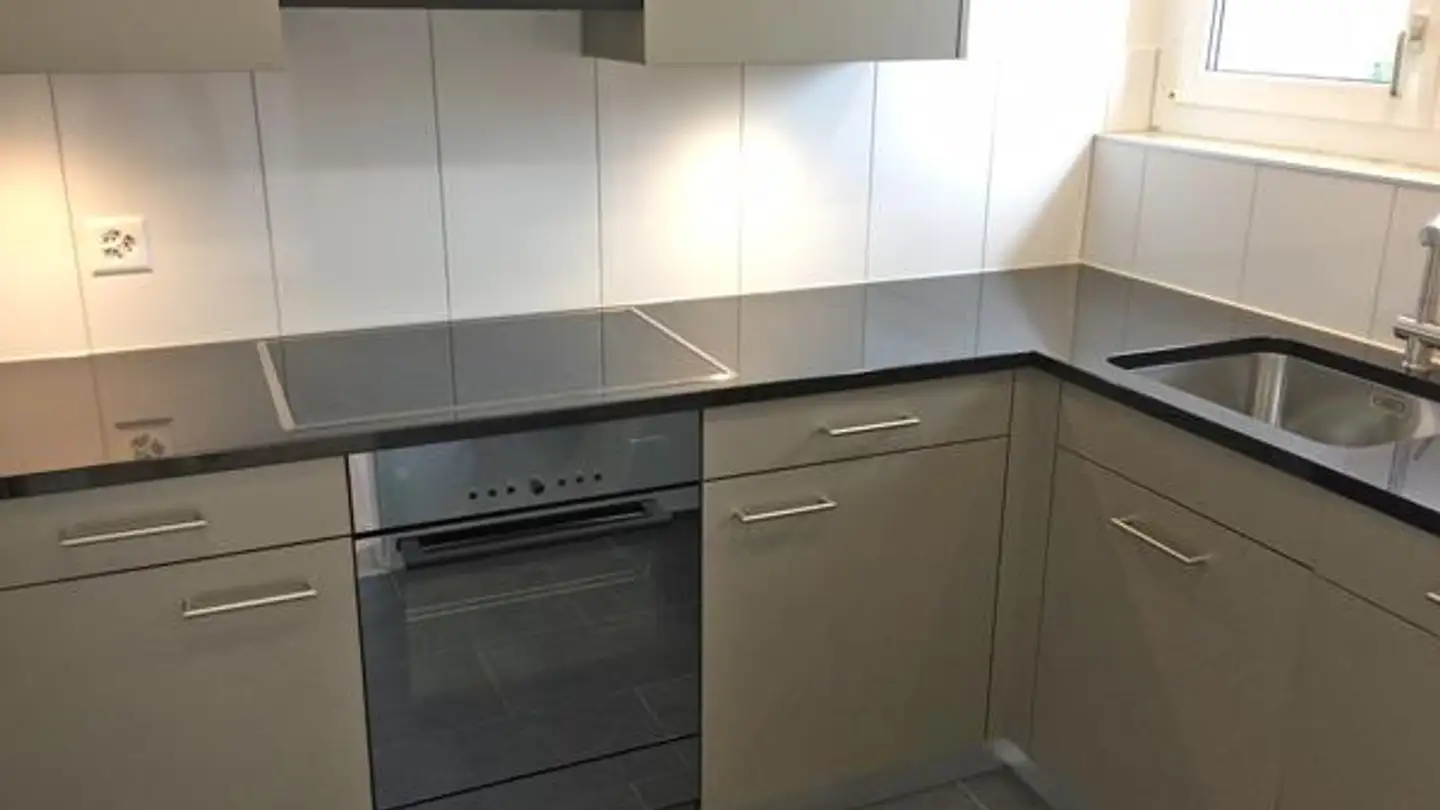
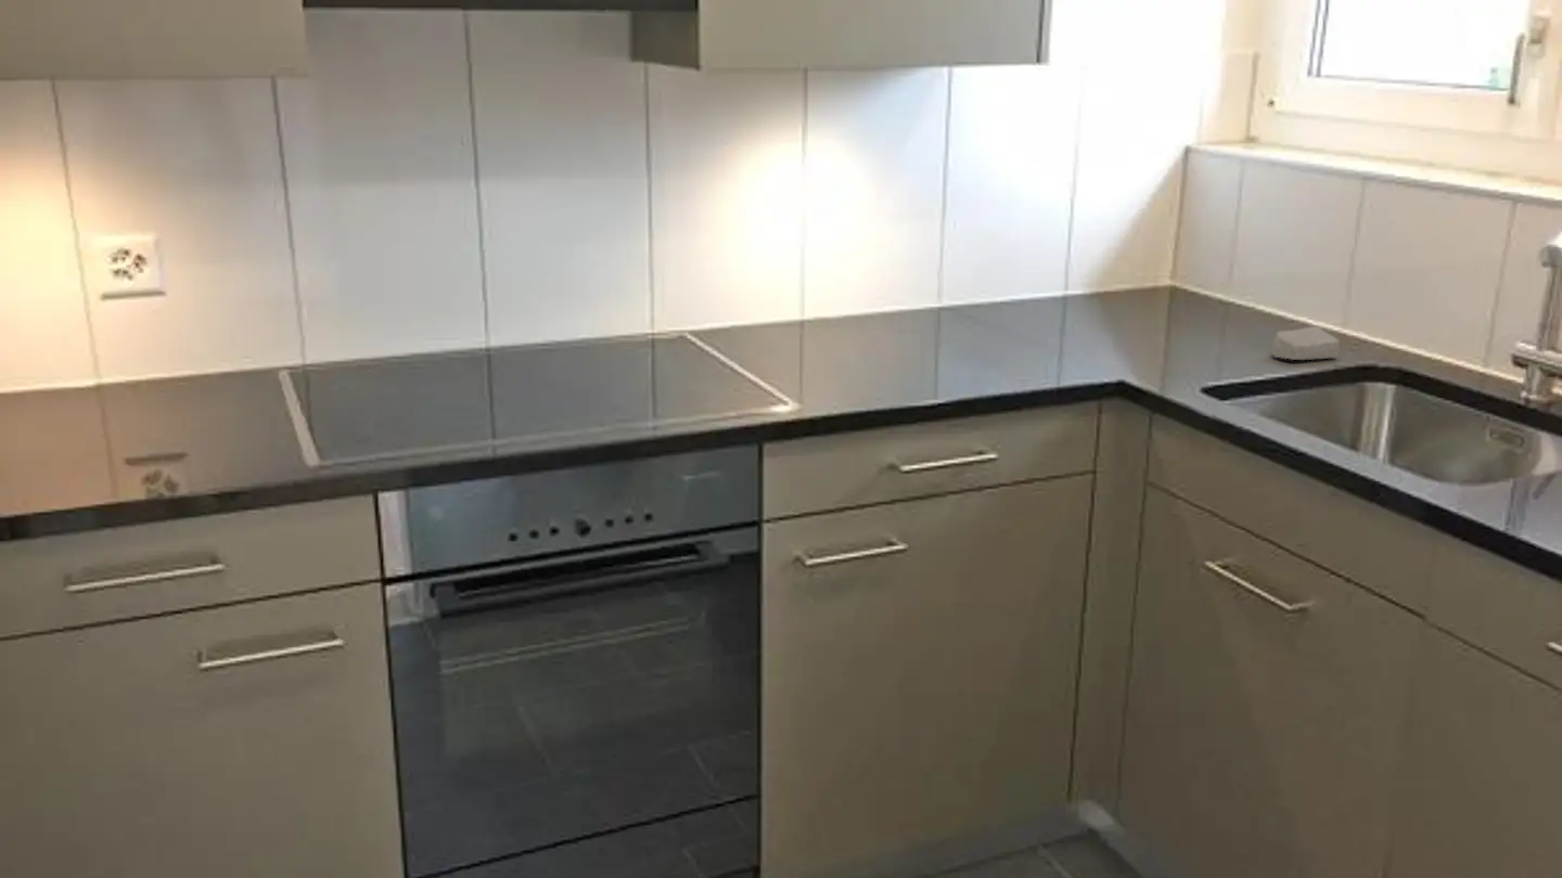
+ soap bar (1303, 343)
